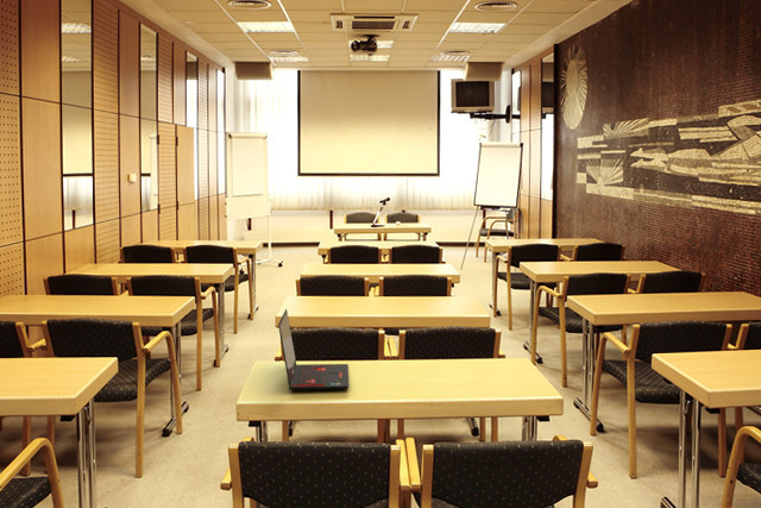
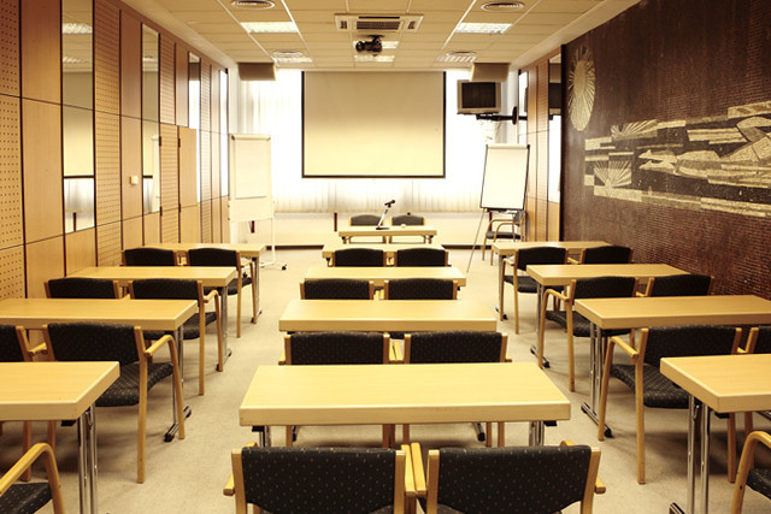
- laptop (315, 364)
